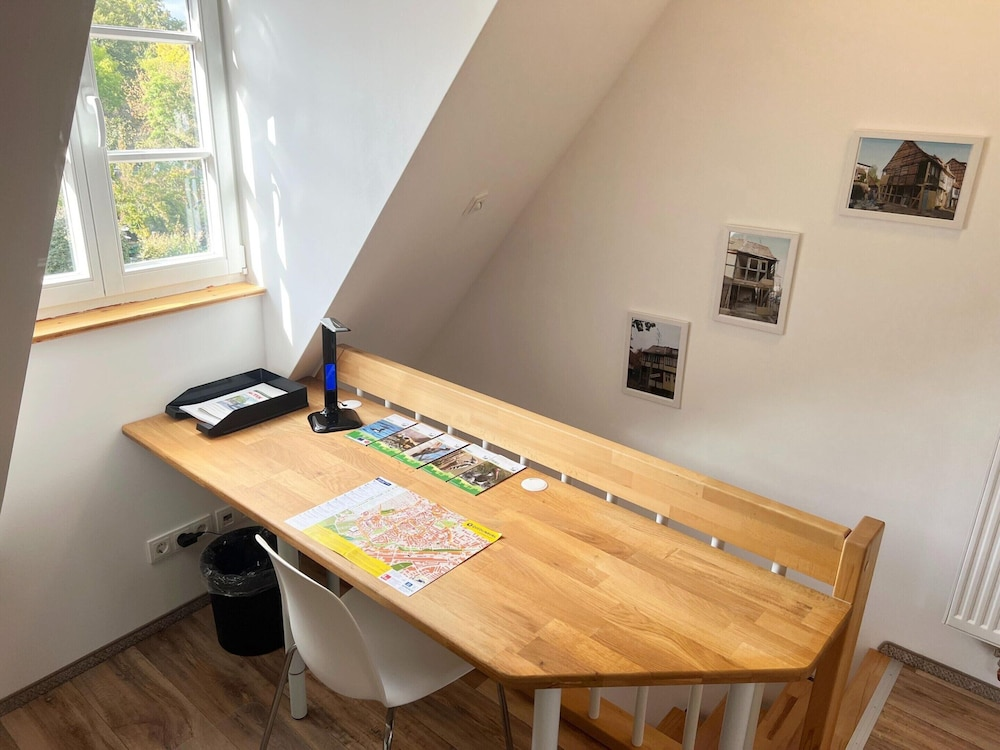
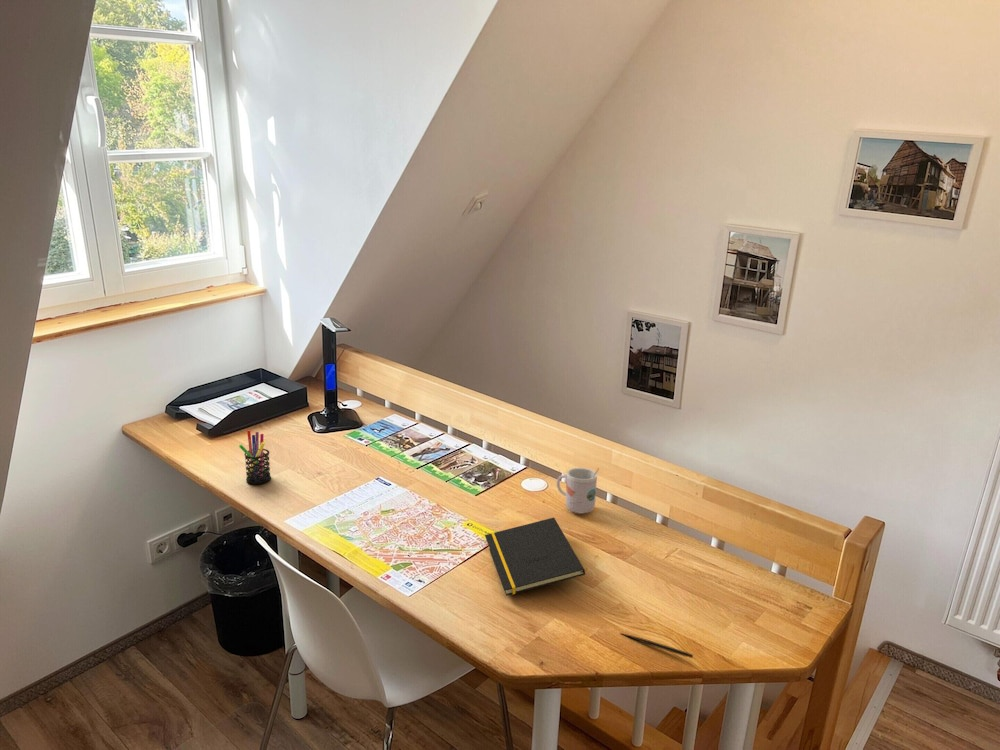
+ pen (655, 643)
+ pen holder (253, 456)
+ mug (576, 485)
+ notepad (532, 553)
